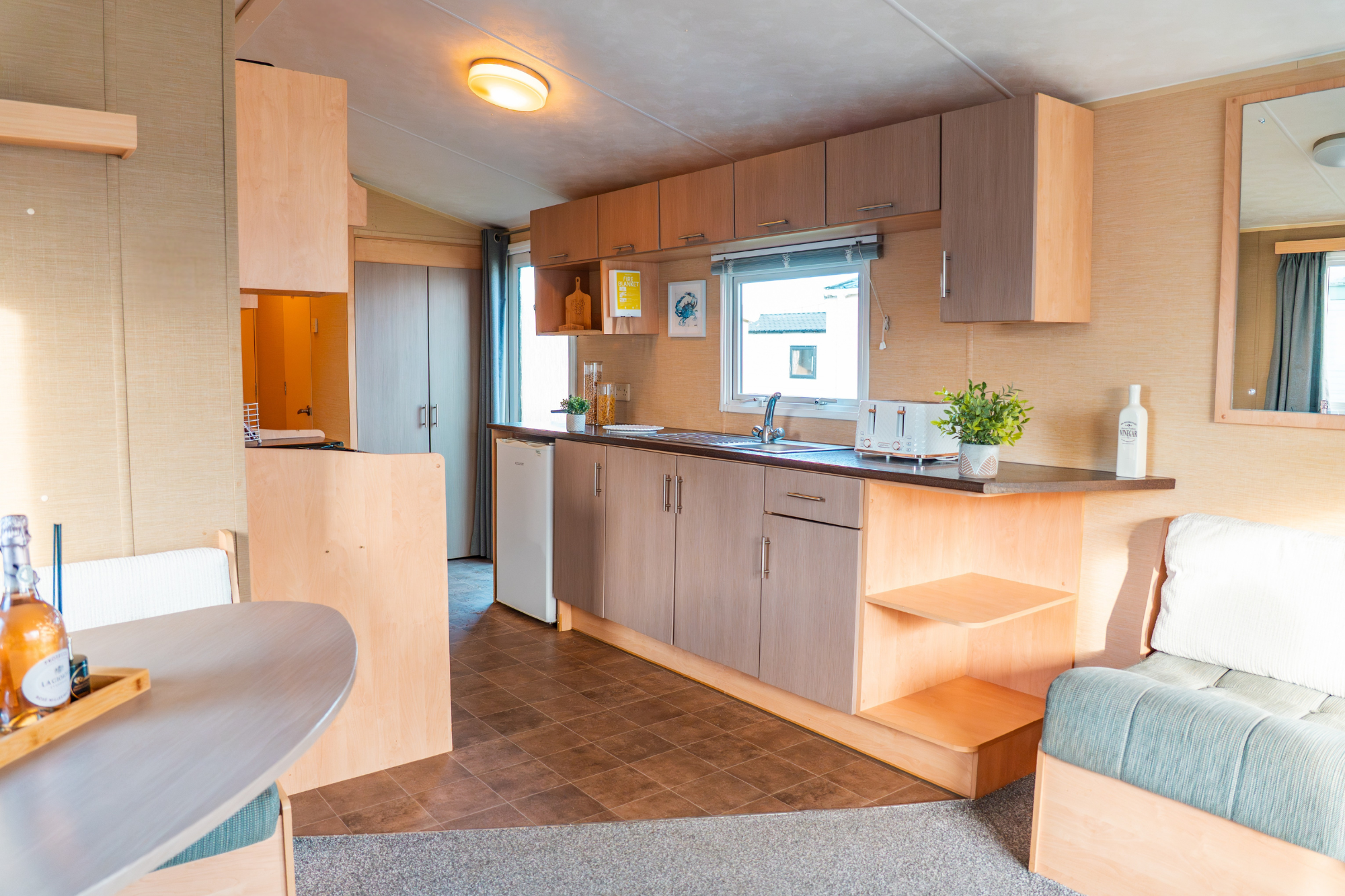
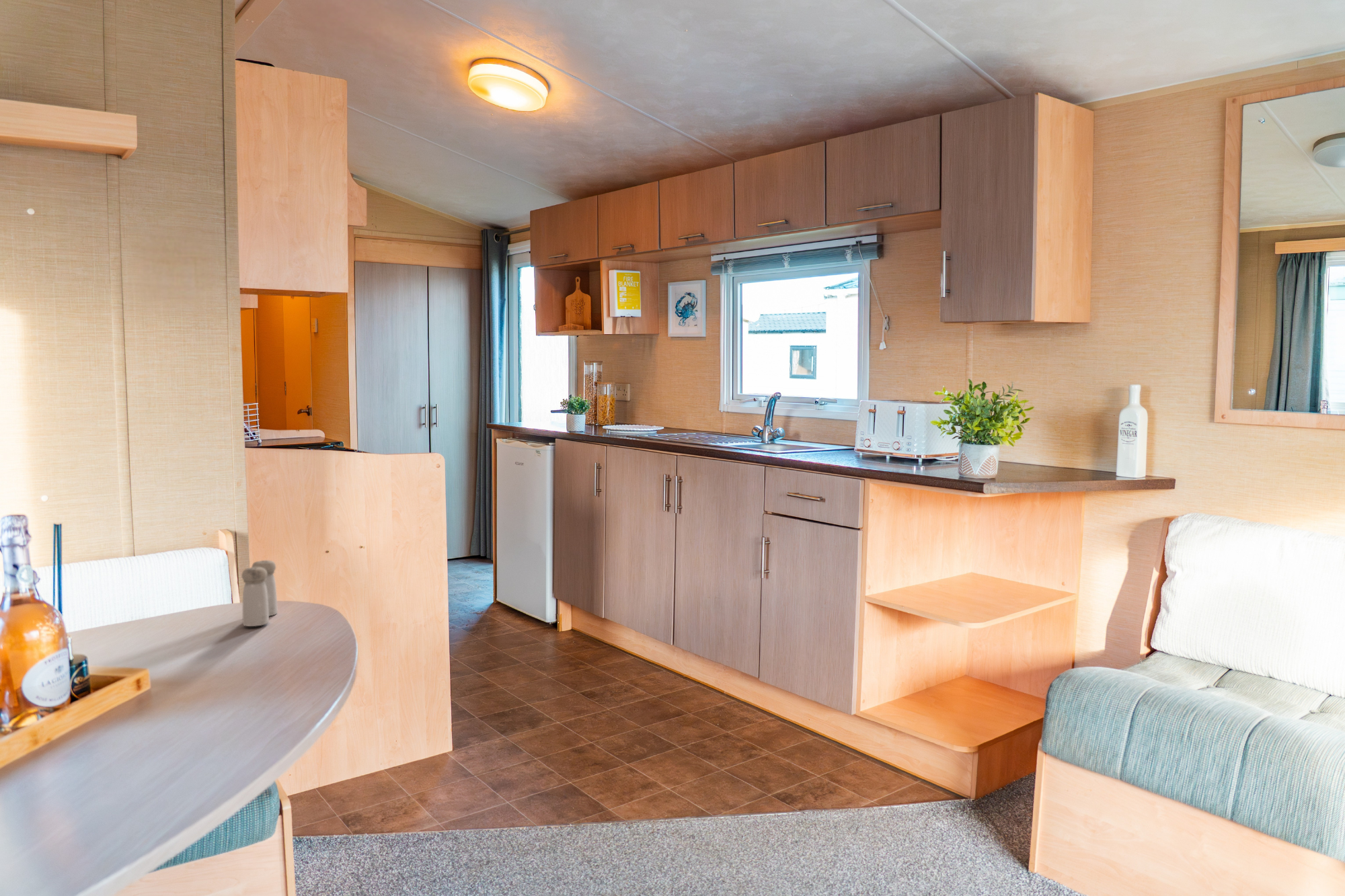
+ salt and pepper shaker (260, 592)
